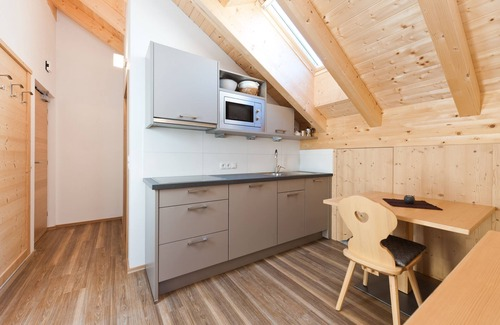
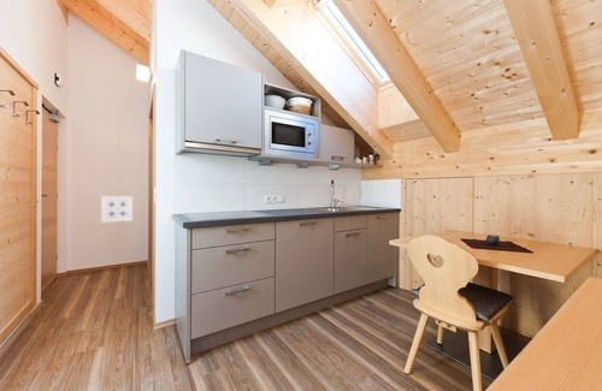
+ wall art (117, 208)
